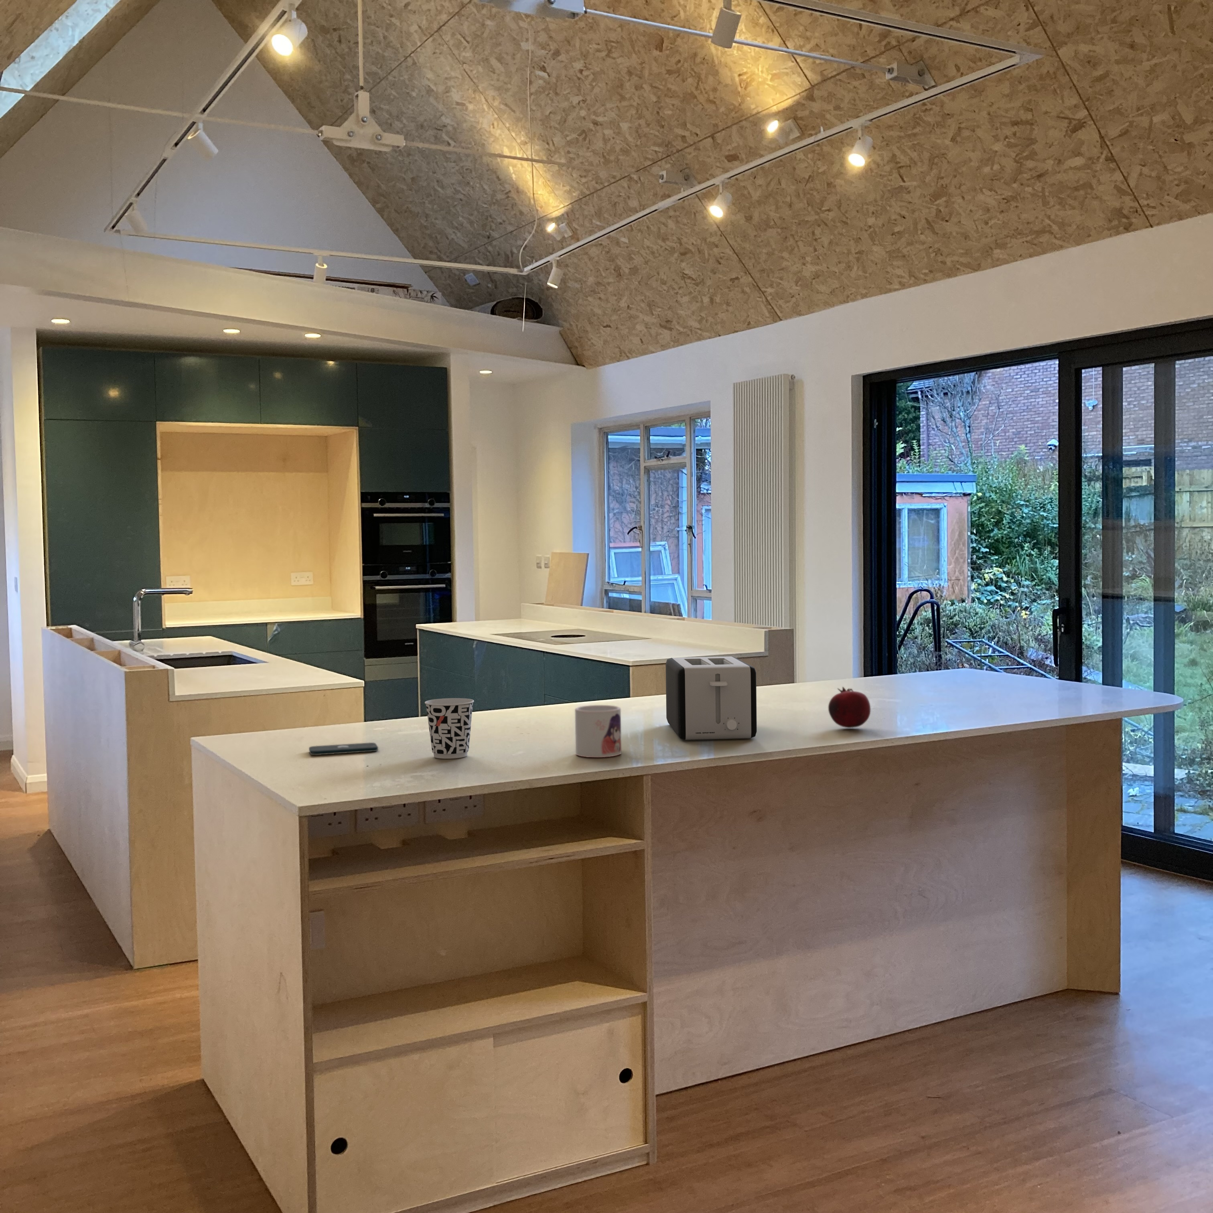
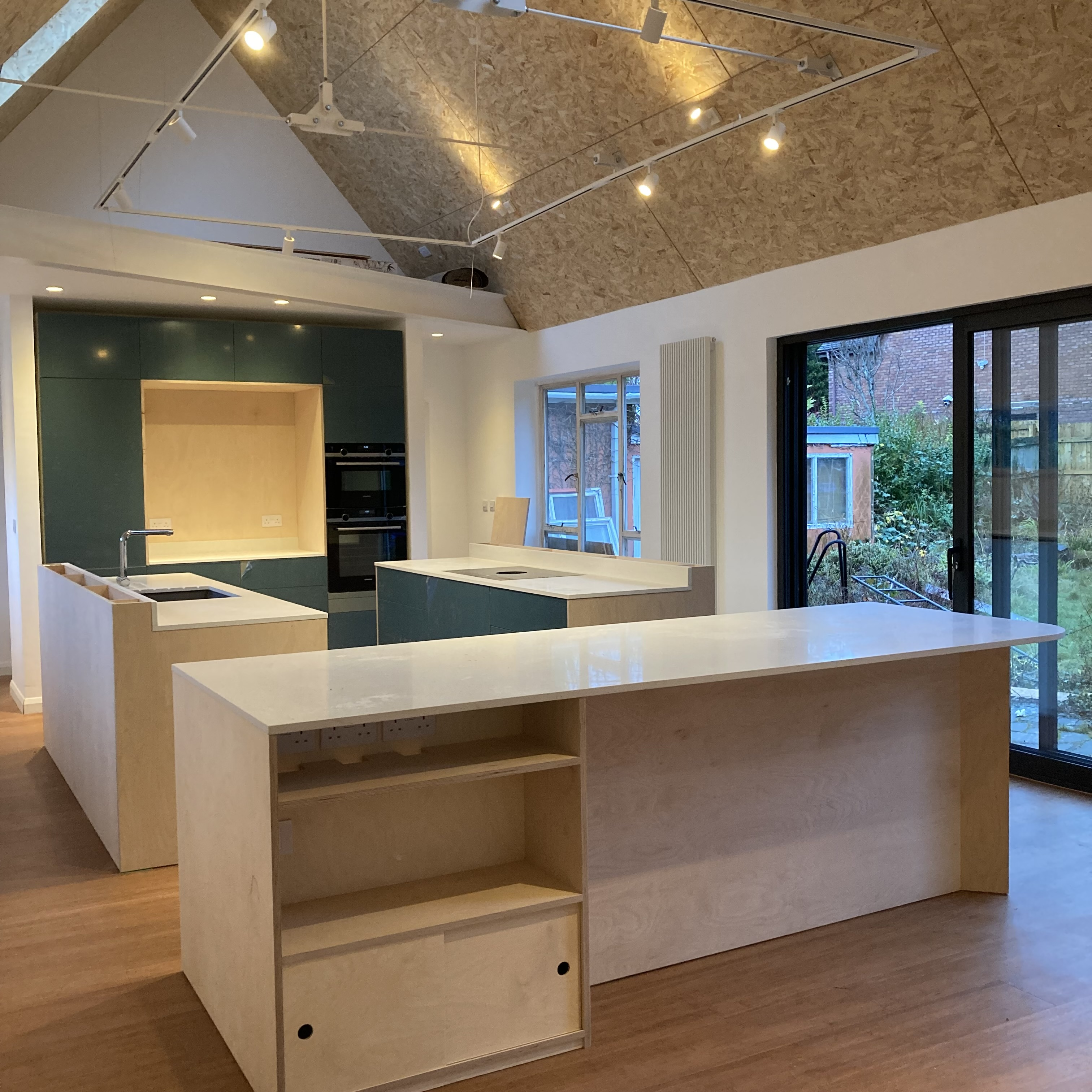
- toaster (709, 696)
- mug (602, 729)
- cup (450, 729)
- fruit (850, 708)
- smartphone (343, 749)
